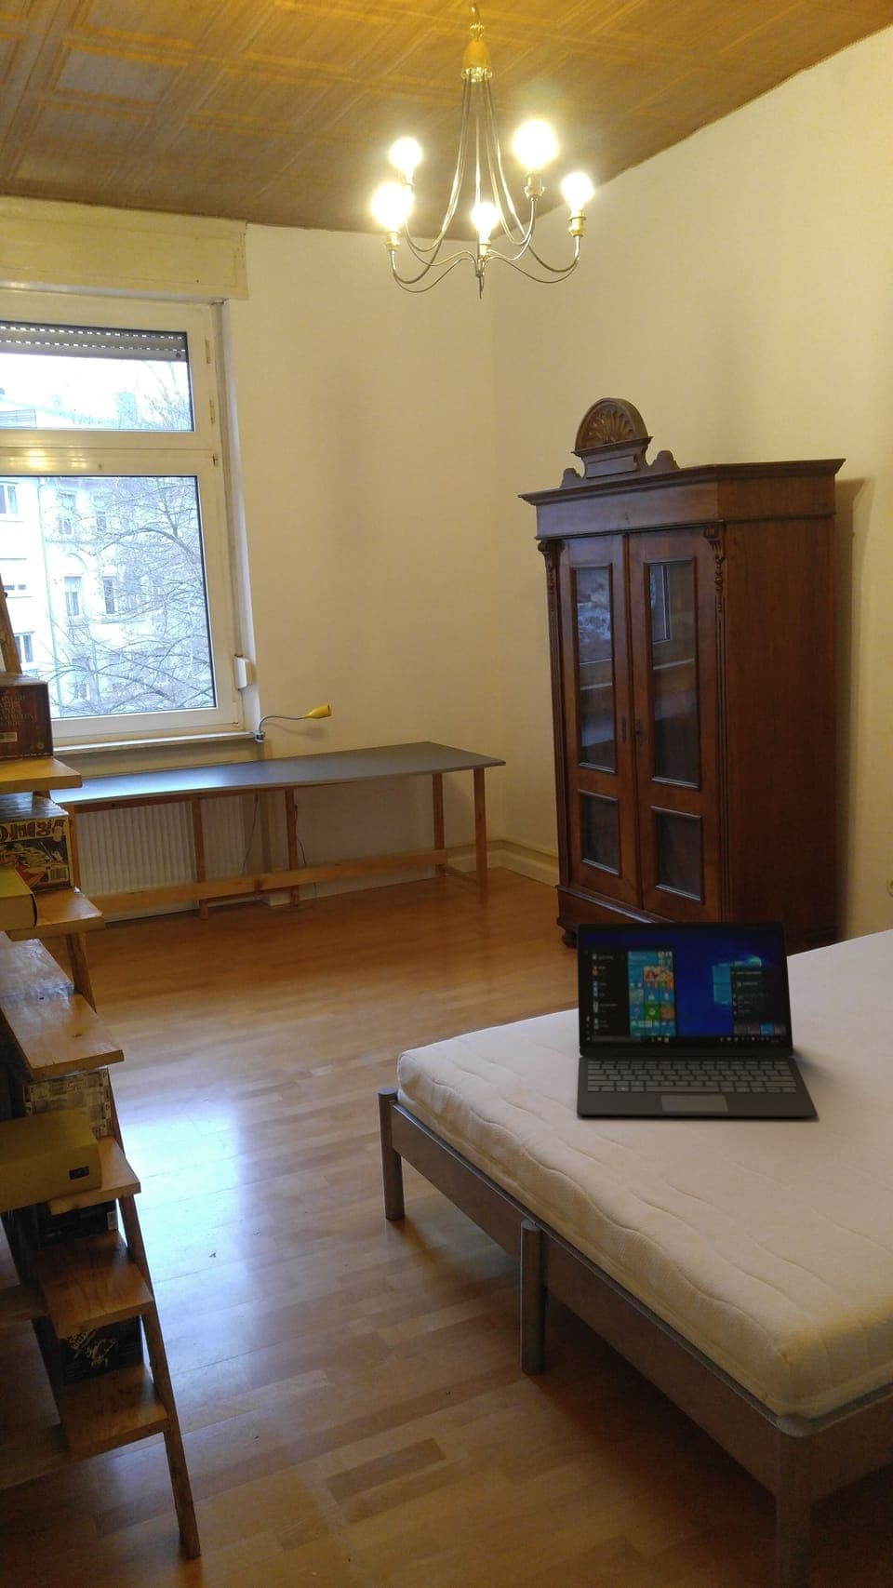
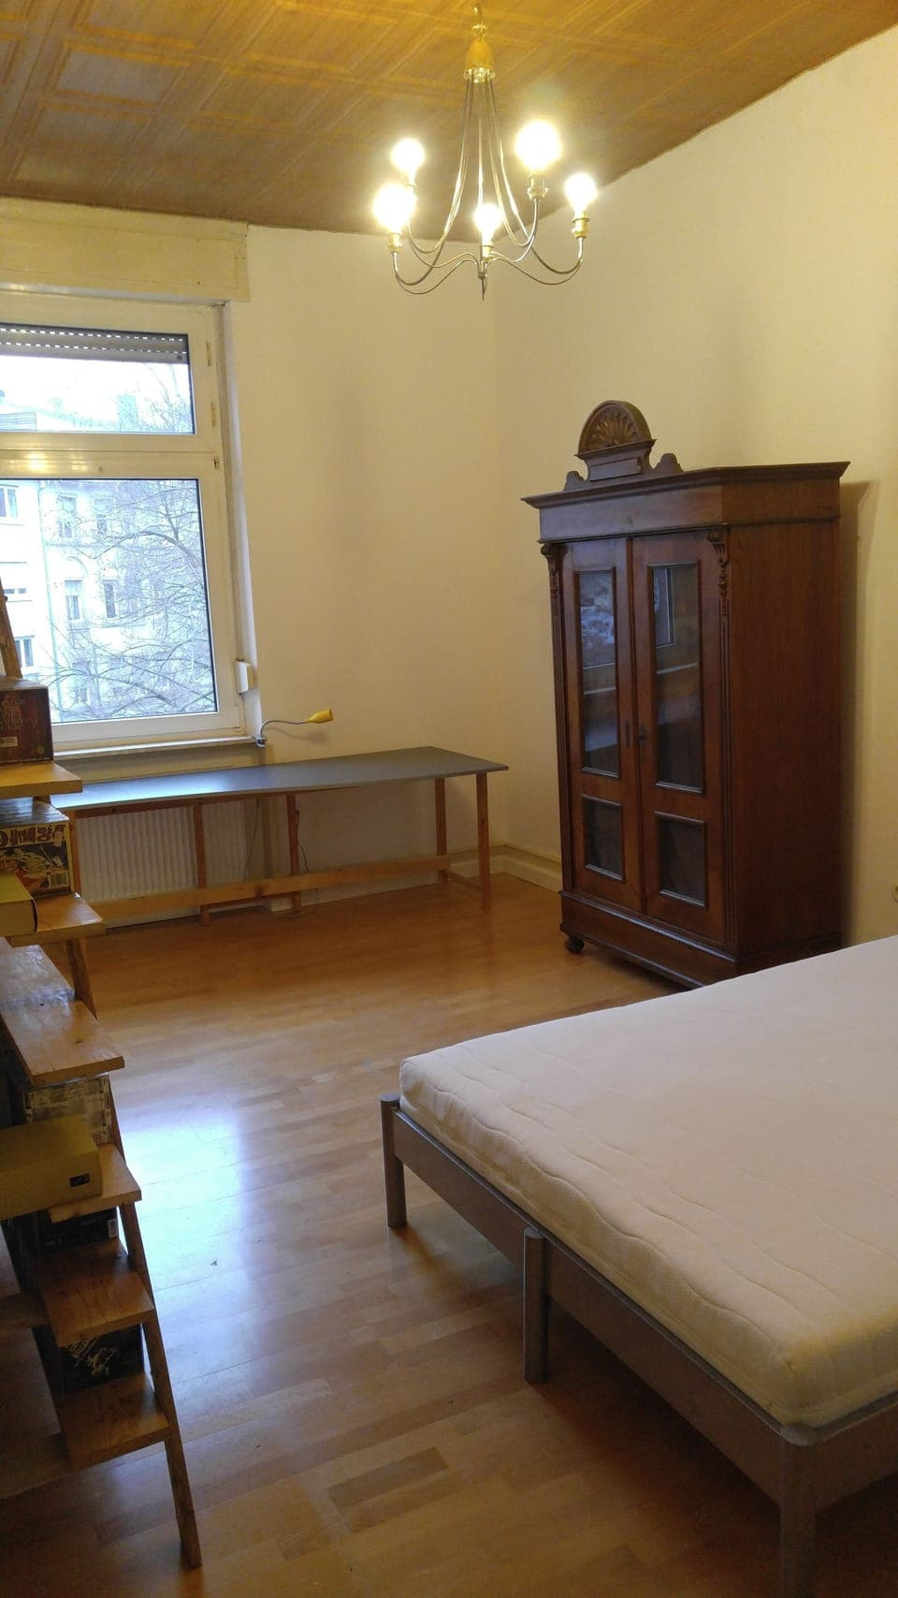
- laptop (687, 1011)
